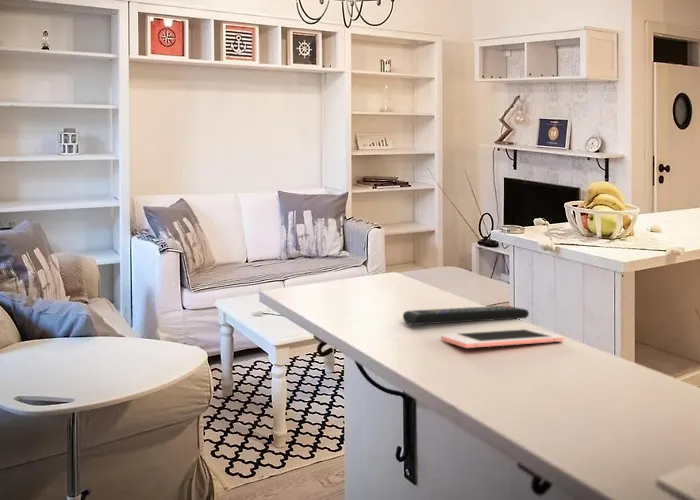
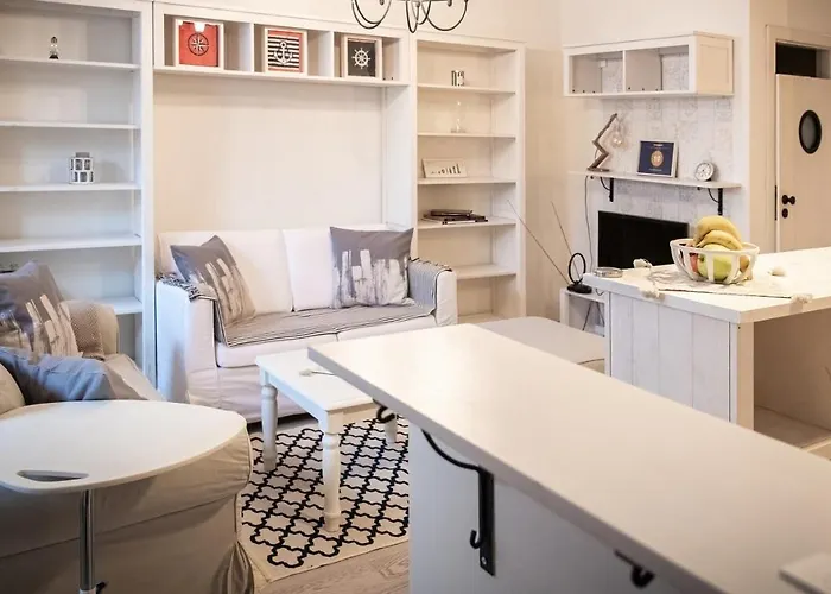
- cell phone (501, 338)
- remote control (466, 315)
